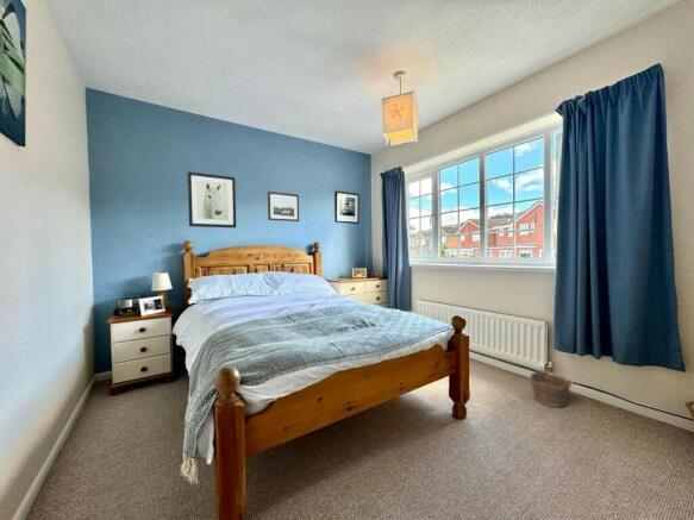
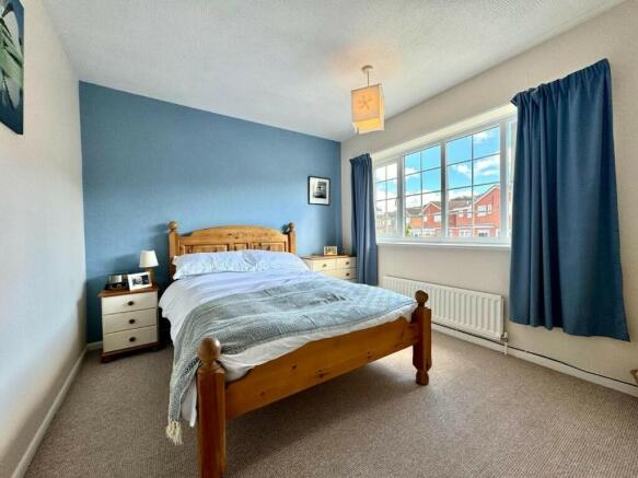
- wall art (283, 207)
- wall art (212, 201)
- clay pot (549, 384)
